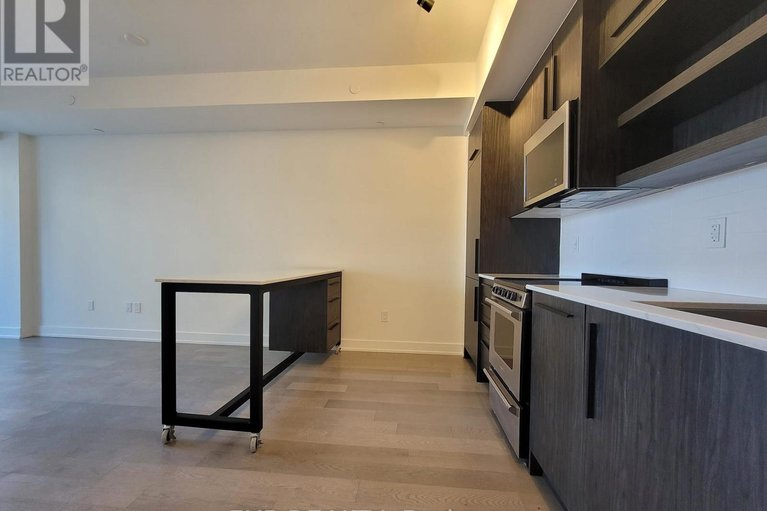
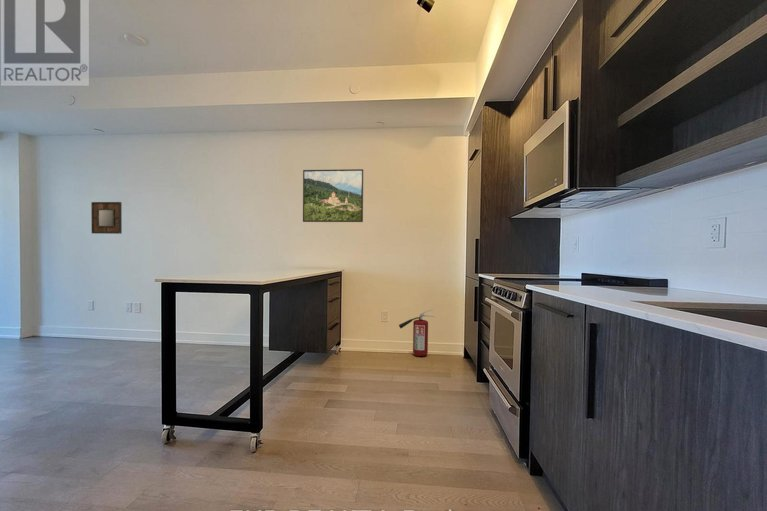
+ fire extinguisher (416, 332)
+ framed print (332, 195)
+ home mirror (106, 217)
